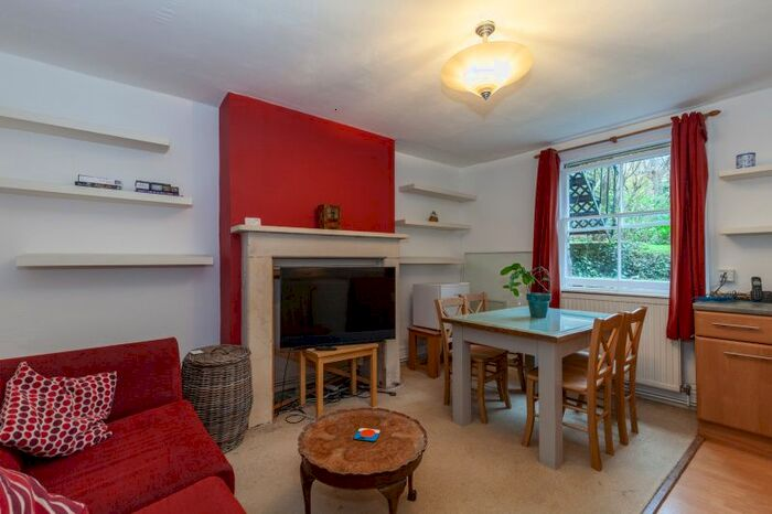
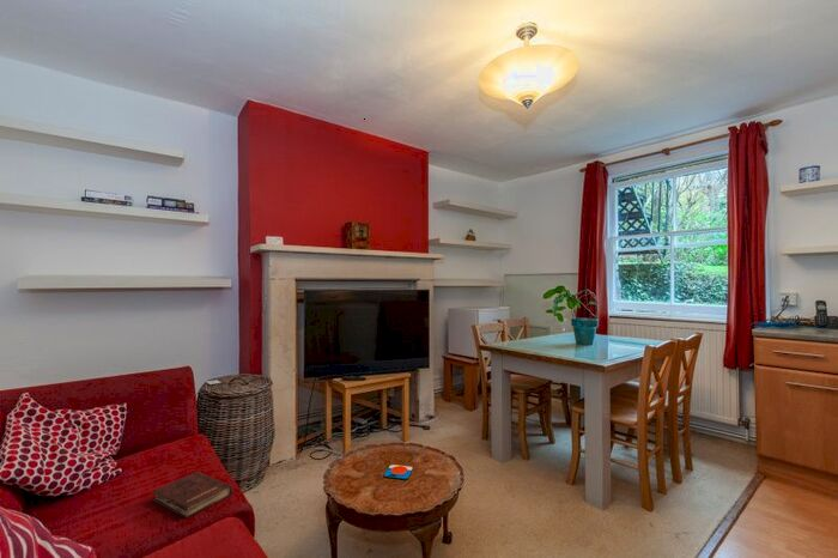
+ hardback book (193, 492)
